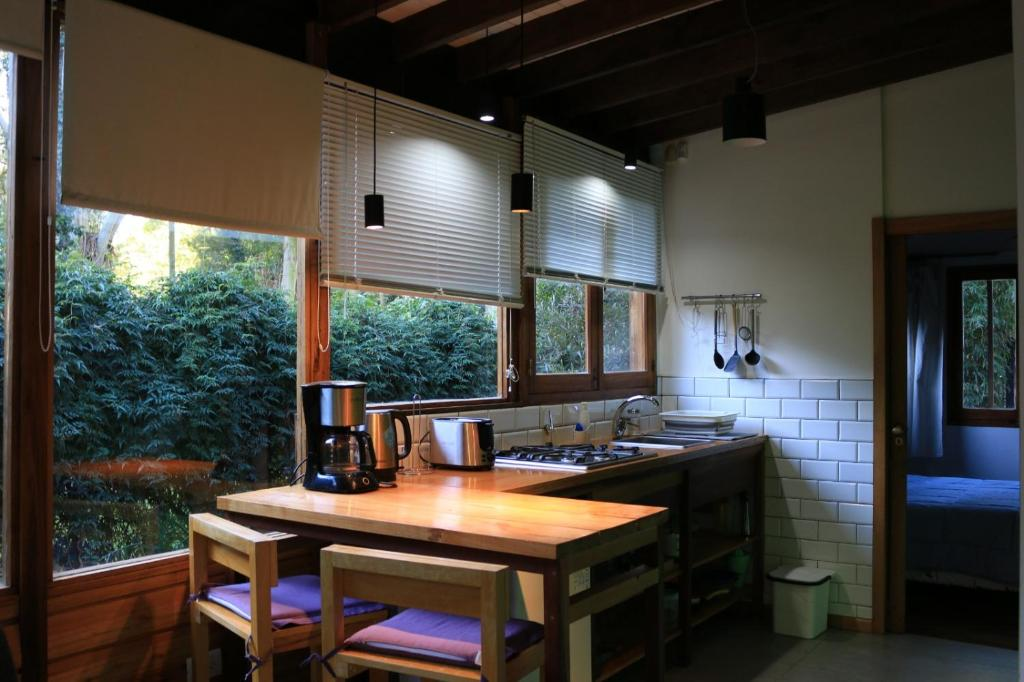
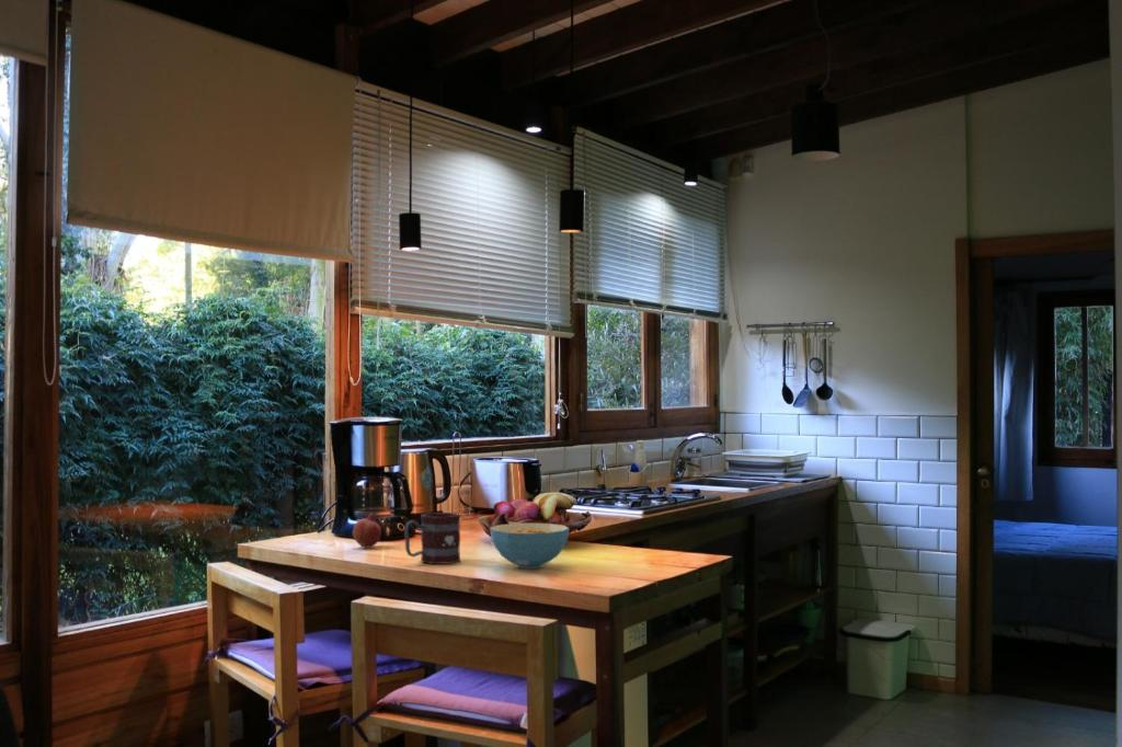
+ cereal bowl (529, 547)
+ mug (432, 538)
+ fruit (366, 529)
+ fruit basket (536, 517)
